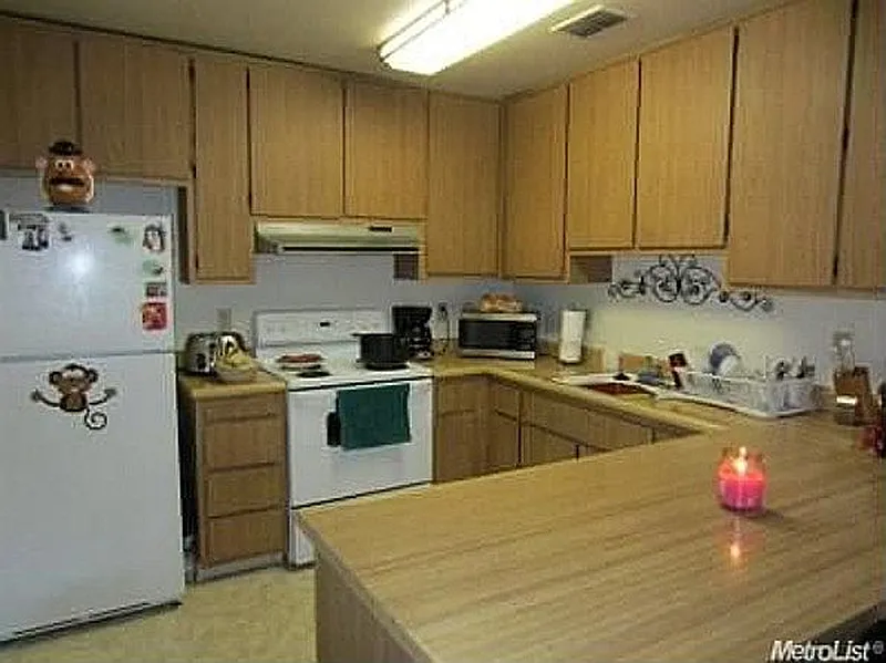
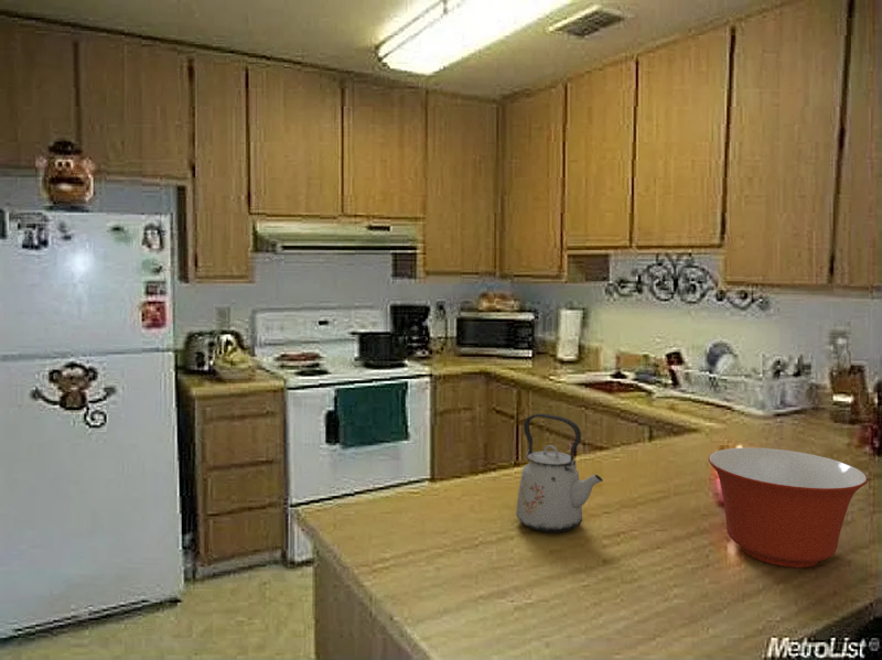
+ kettle (560, 473)
+ mixing bowl (781, 509)
